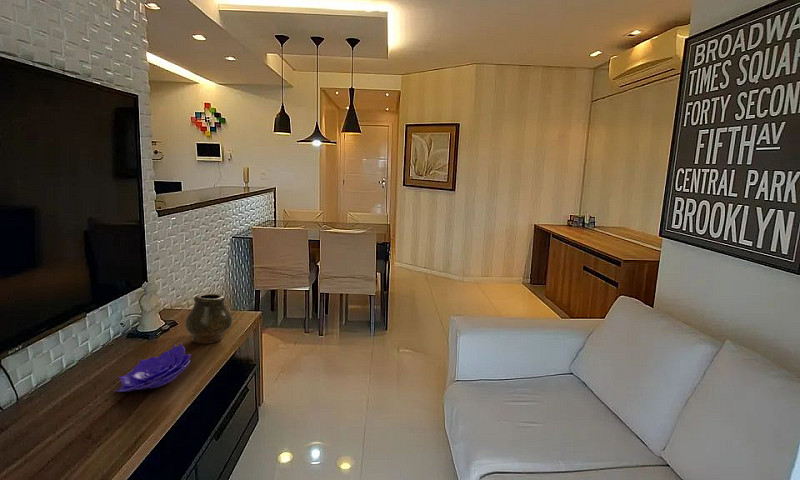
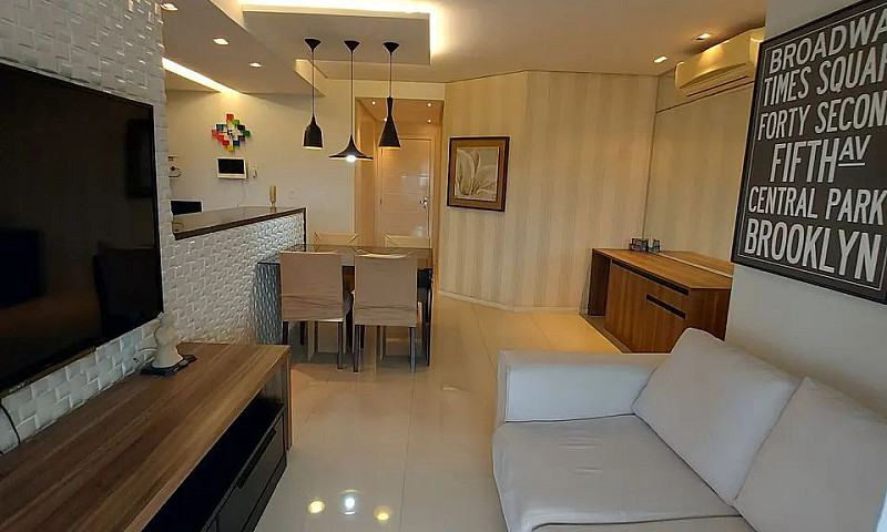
- vase (209, 317)
- decorative bowl (155, 366)
